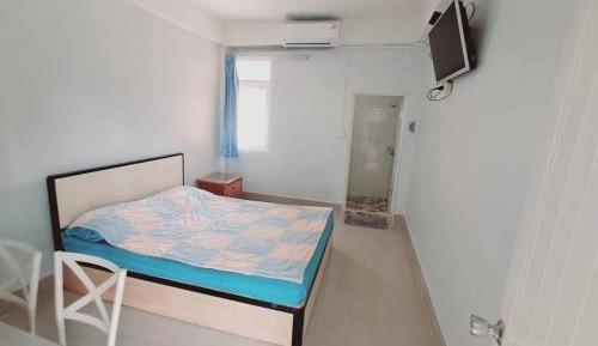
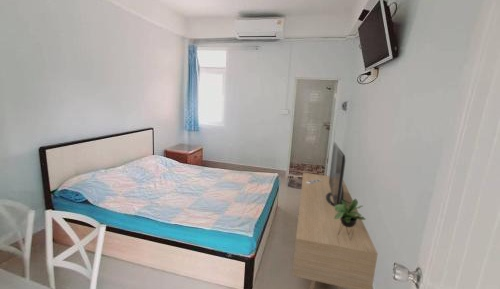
+ media console (328, 197)
